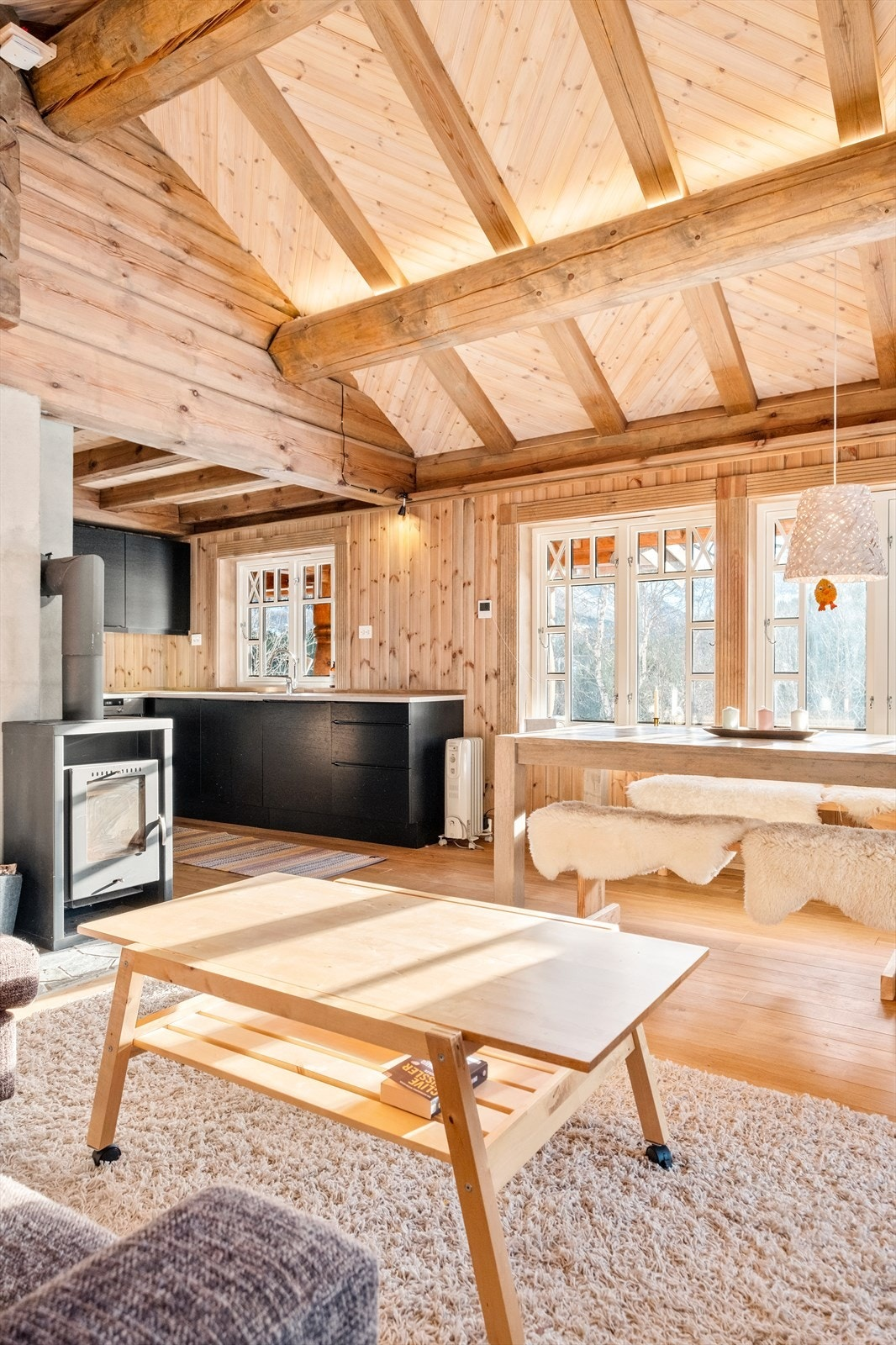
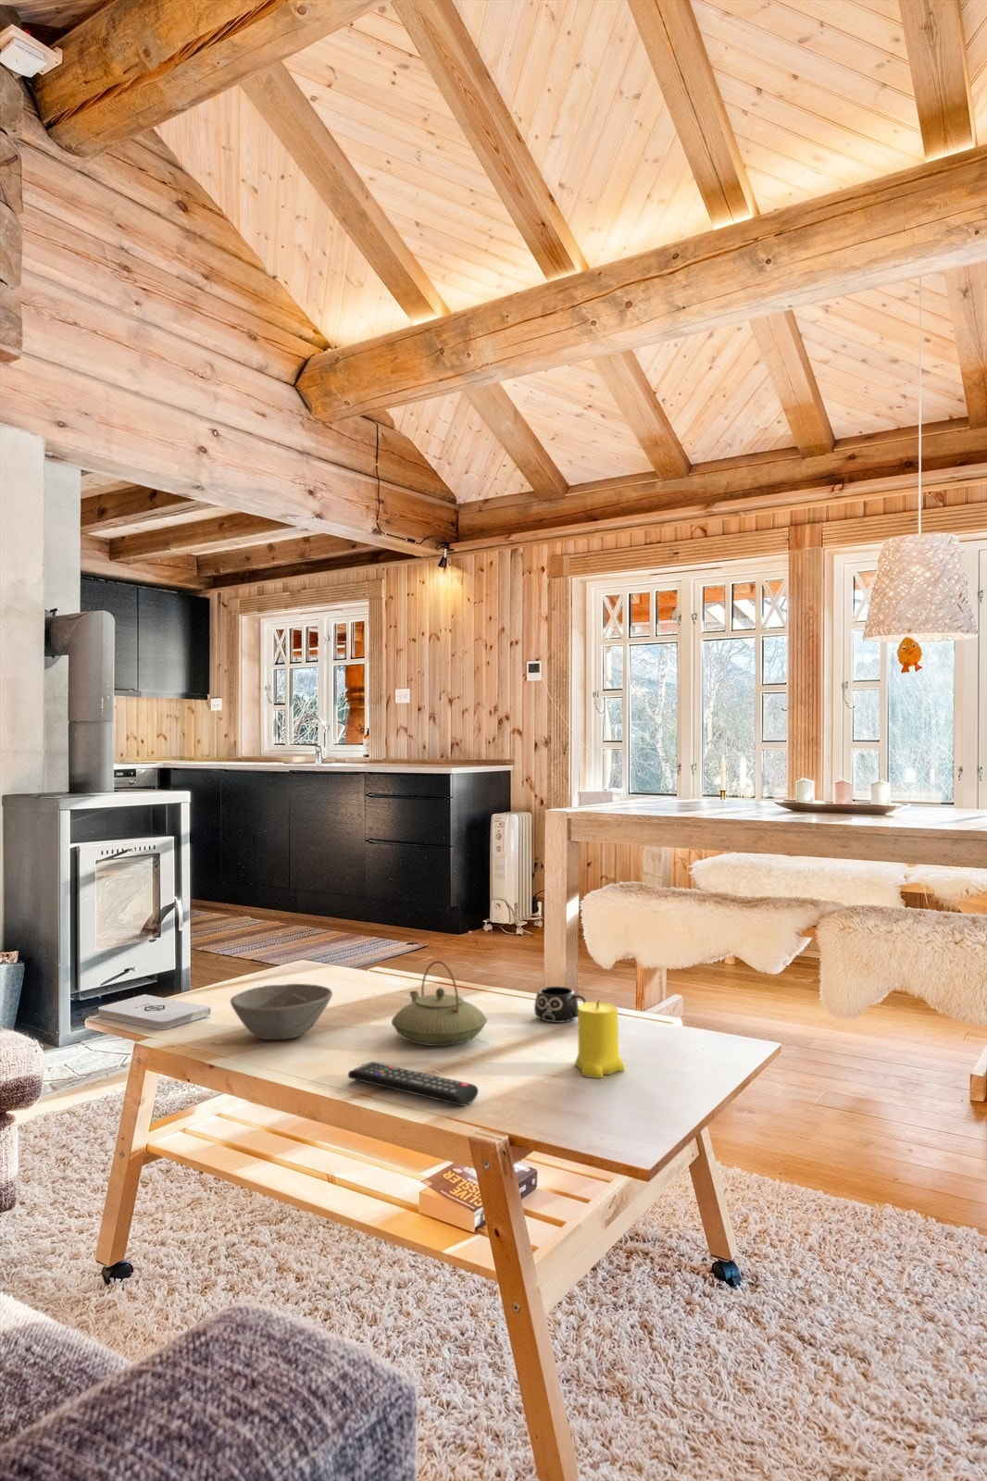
+ candle (595, 1033)
+ teapot (436, 998)
+ bowl (282, 1013)
+ mug (561, 1004)
+ remote control (411, 1083)
+ notepad (153, 1011)
